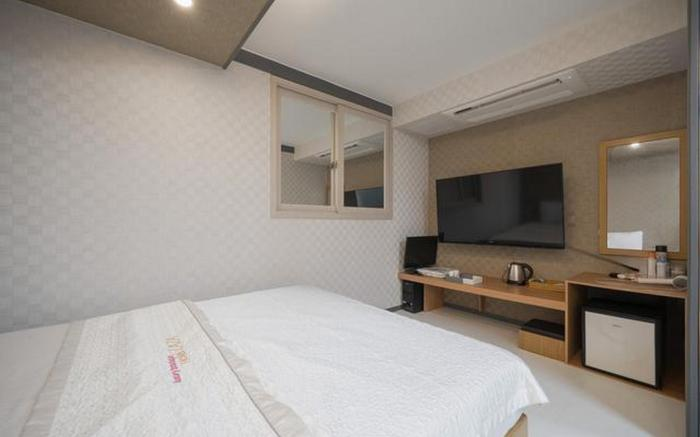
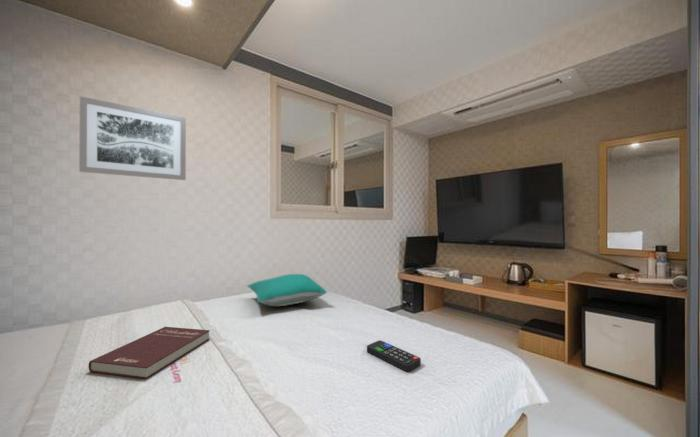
+ remote control (392, 354)
+ pillow (285, 289)
+ book (156, 348)
+ wall art (137, 142)
